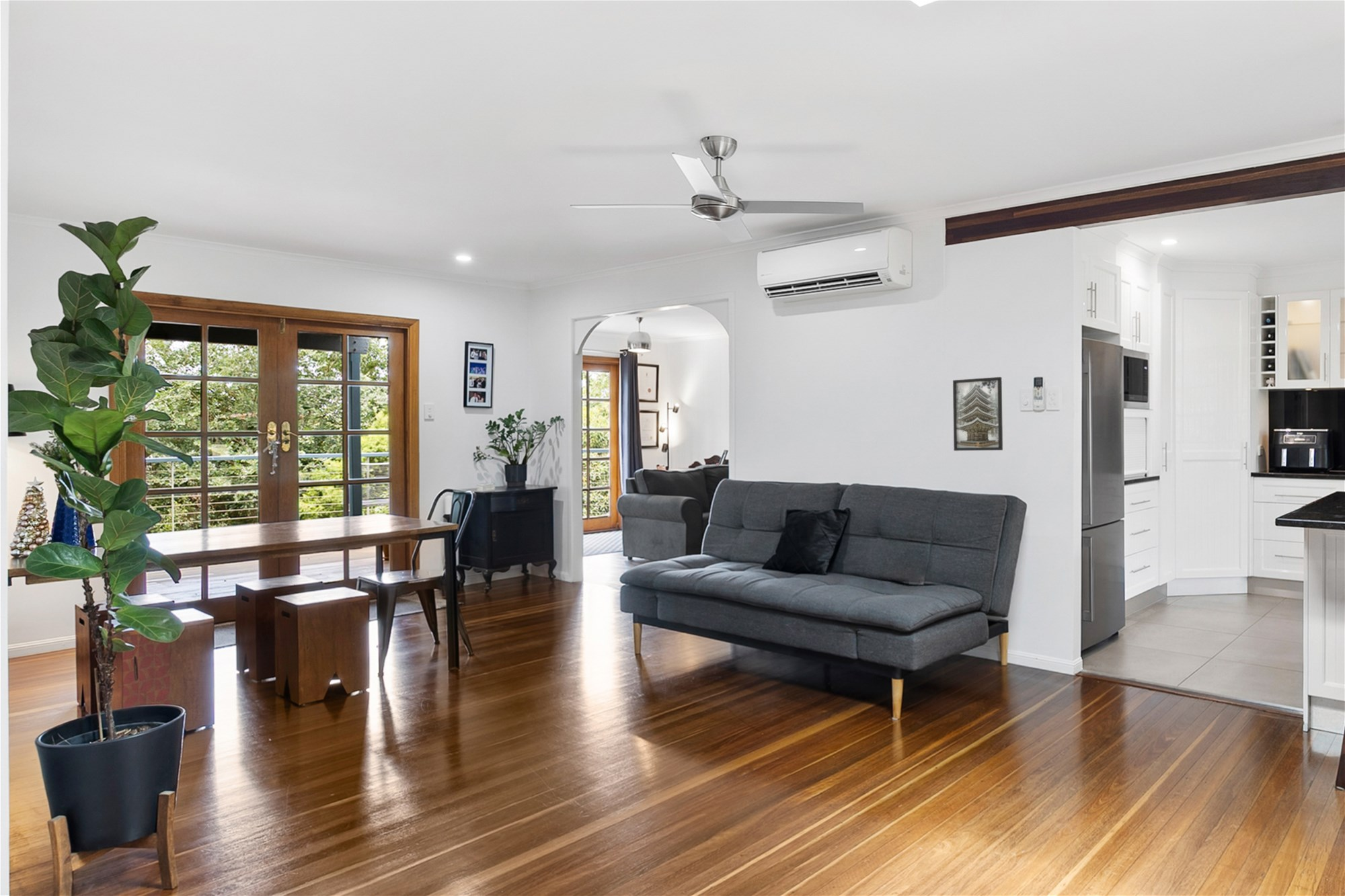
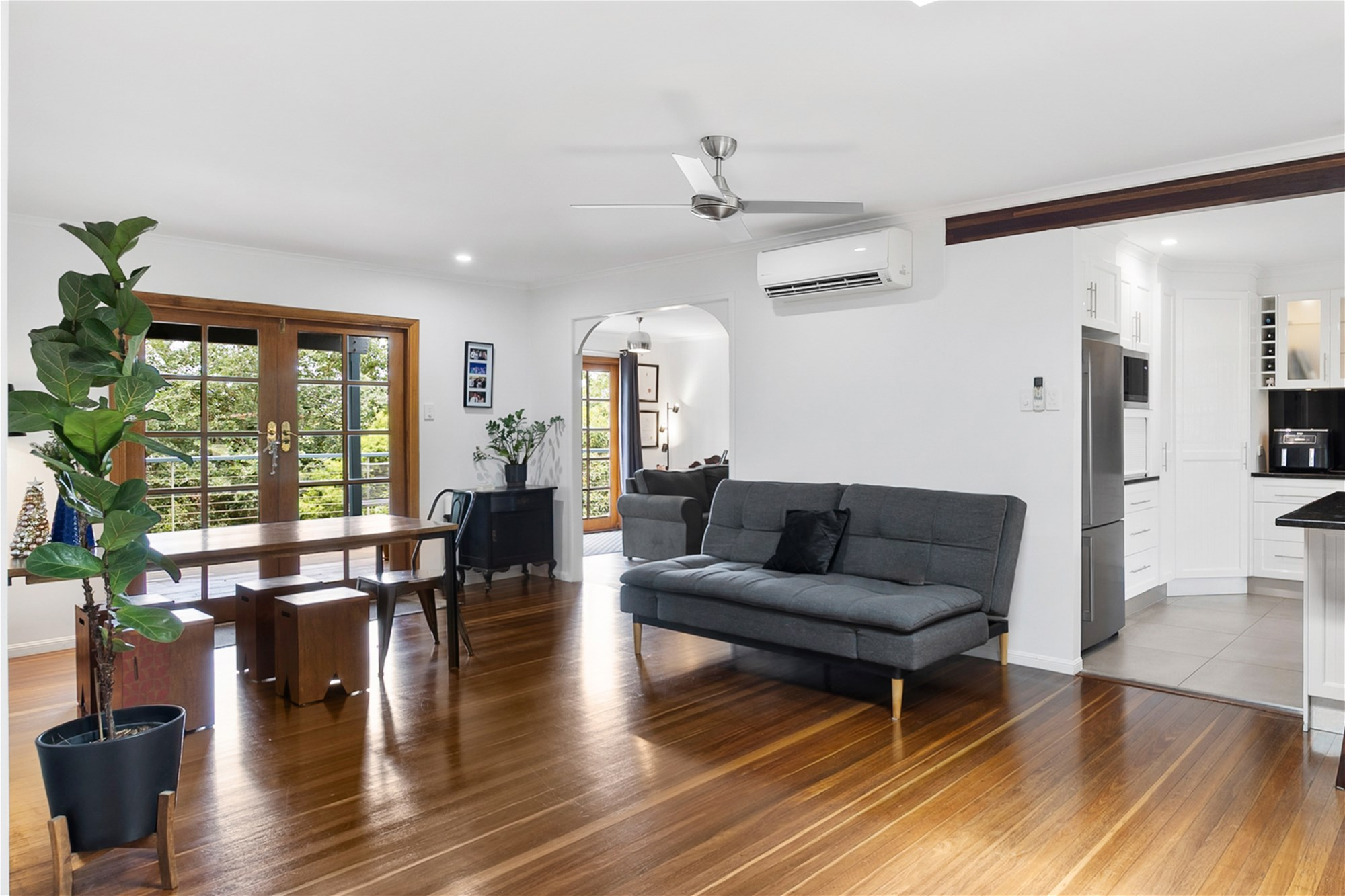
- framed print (977, 414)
